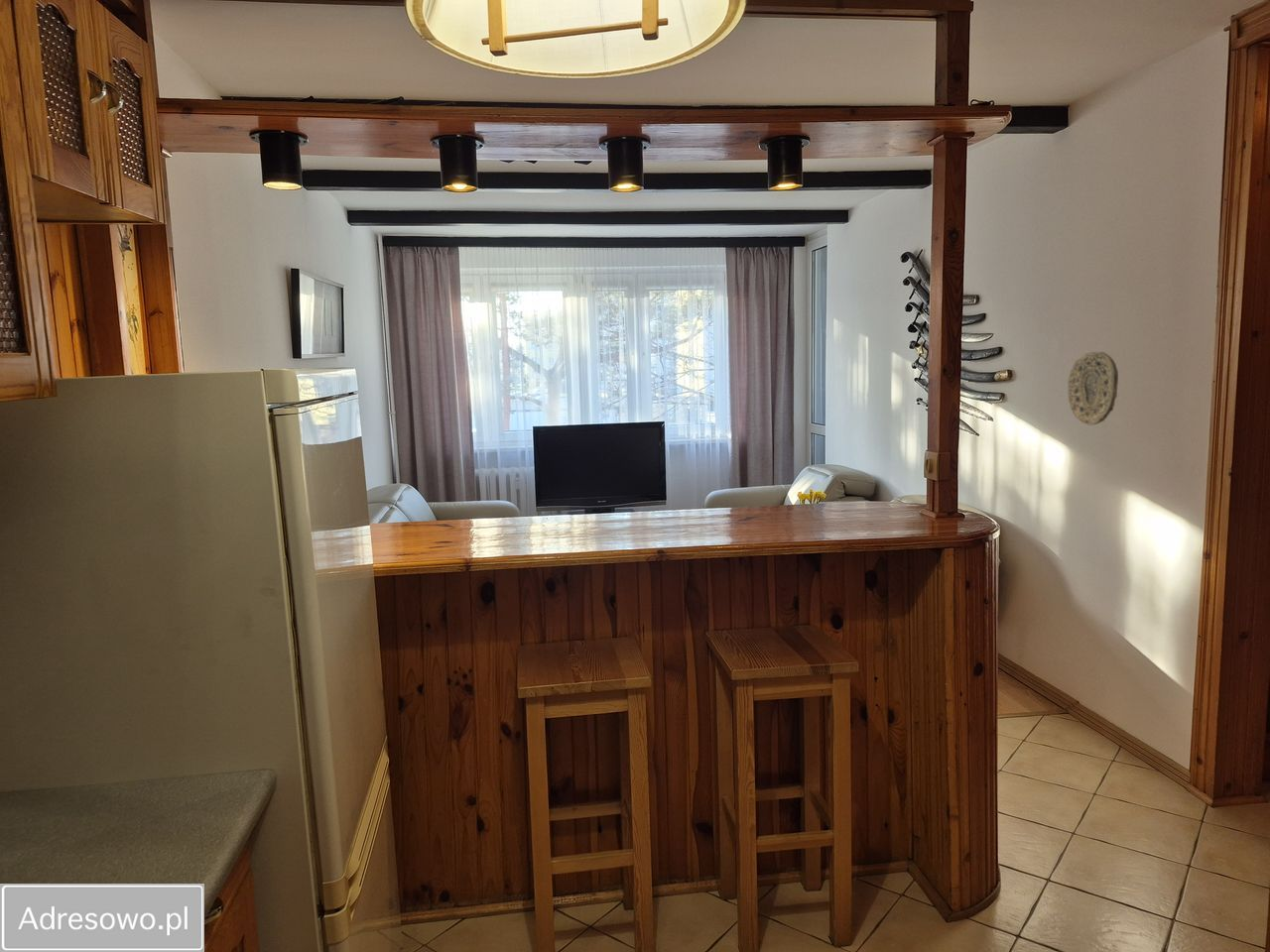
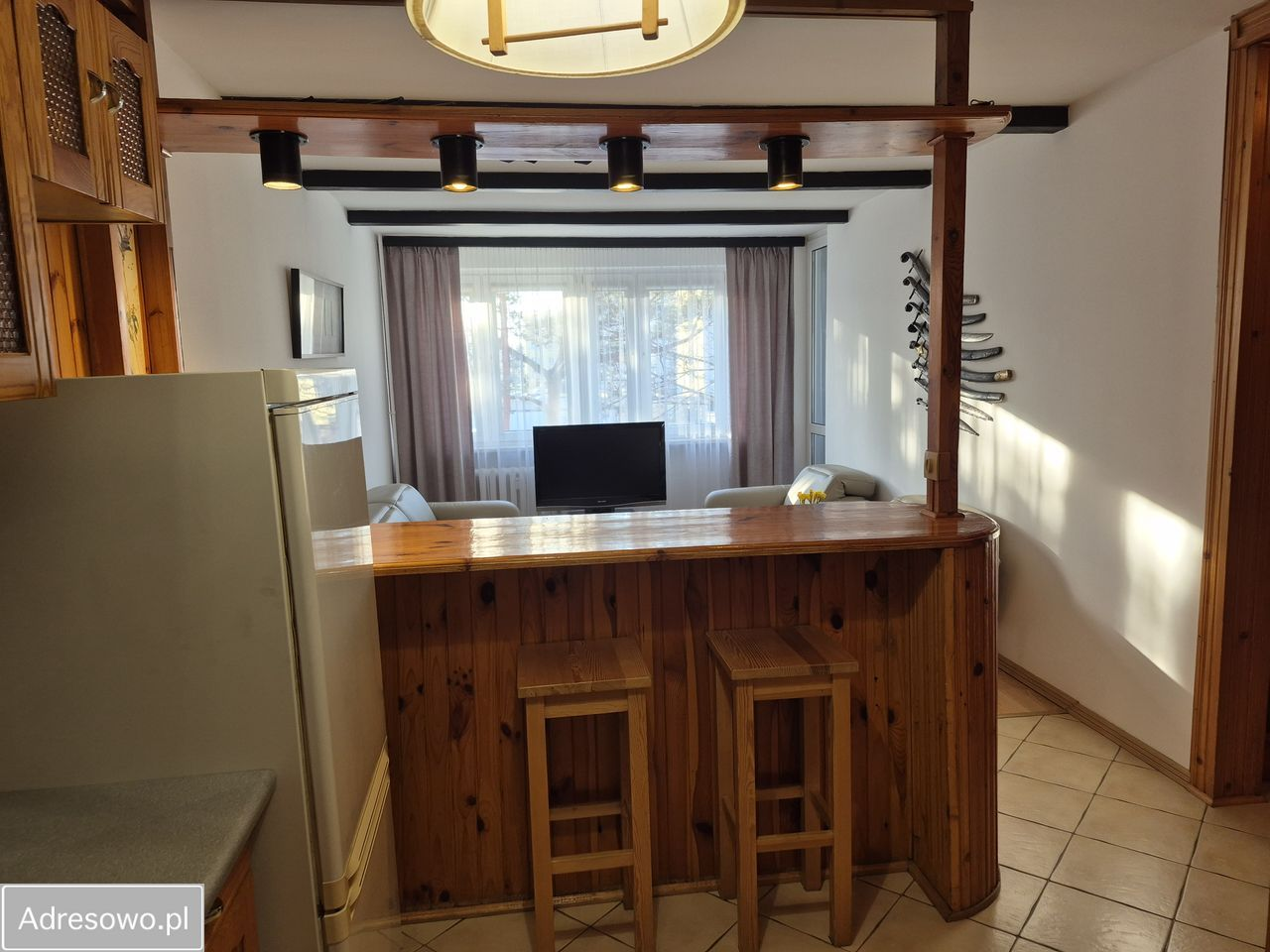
- decorative plate (1090, 389)
